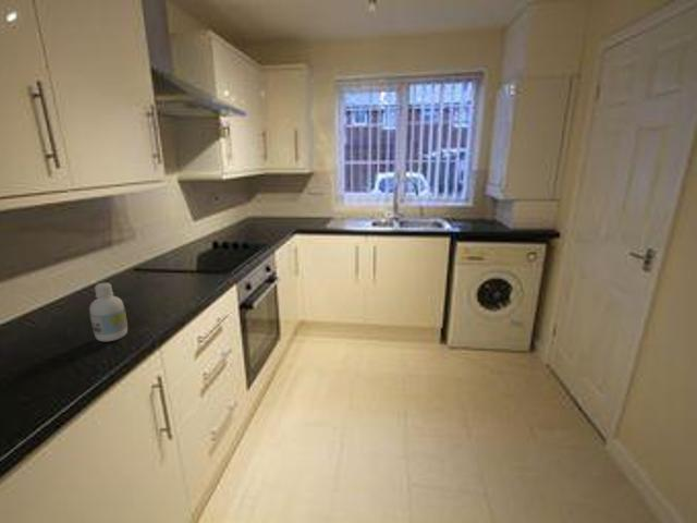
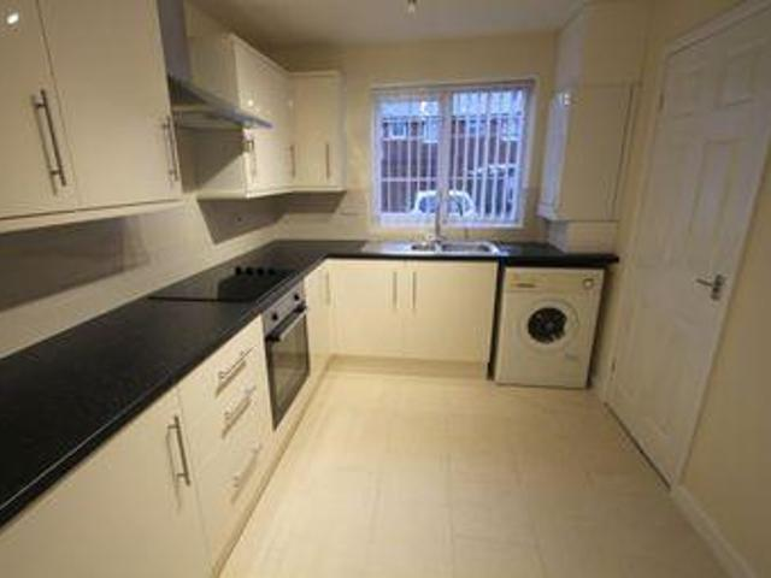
- bottle (107, 311)
